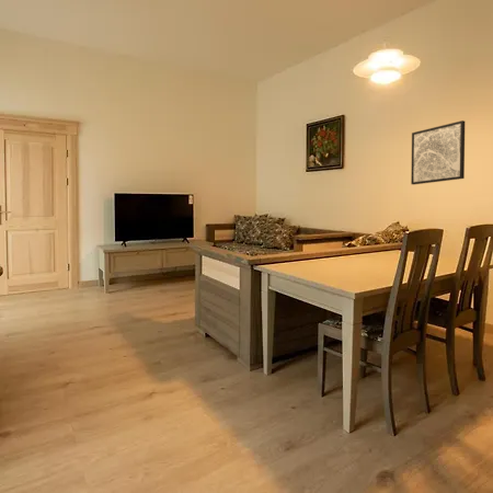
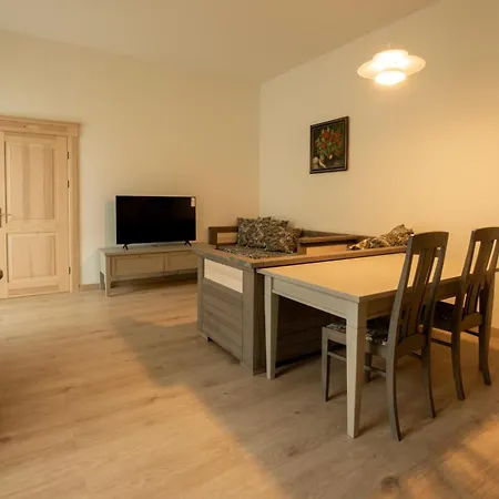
- wall art (436, 154)
